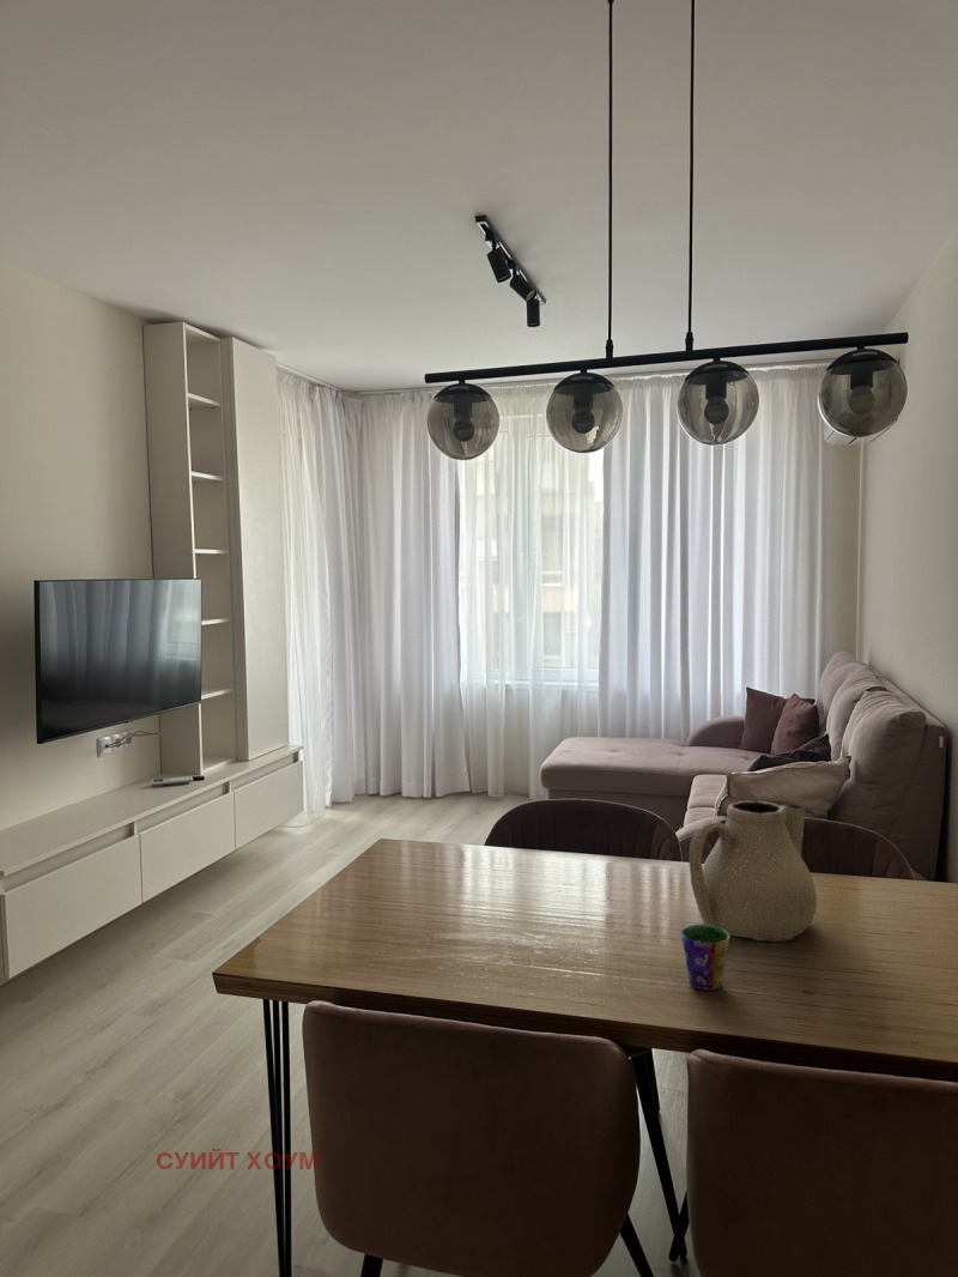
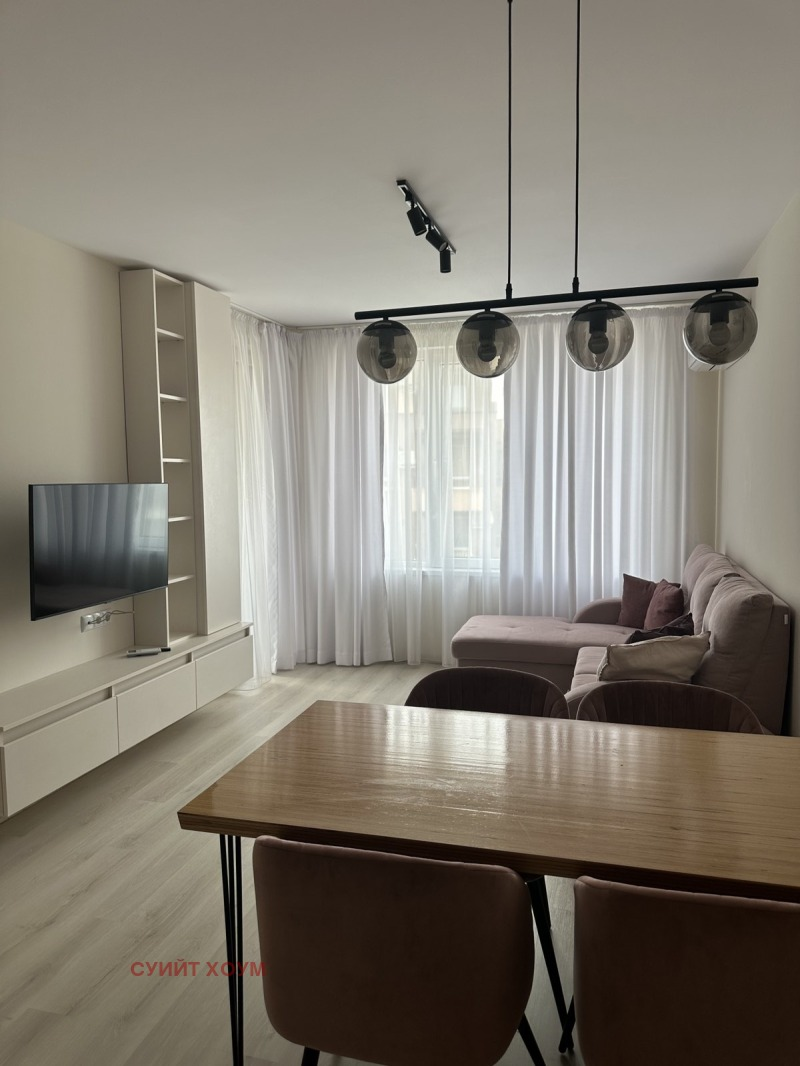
- teapot (753, 866)
- cup (705, 961)
